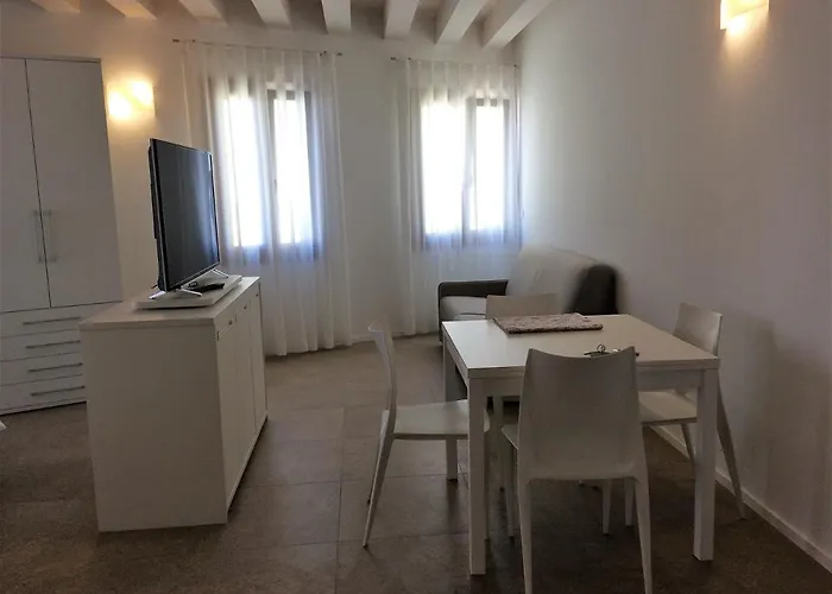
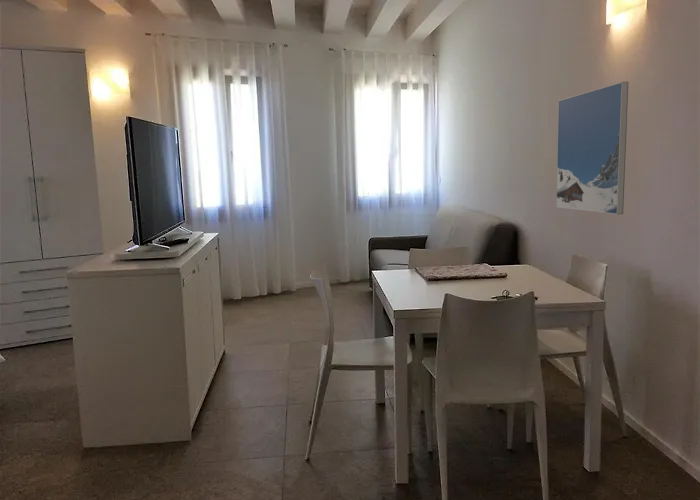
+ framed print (587, 152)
